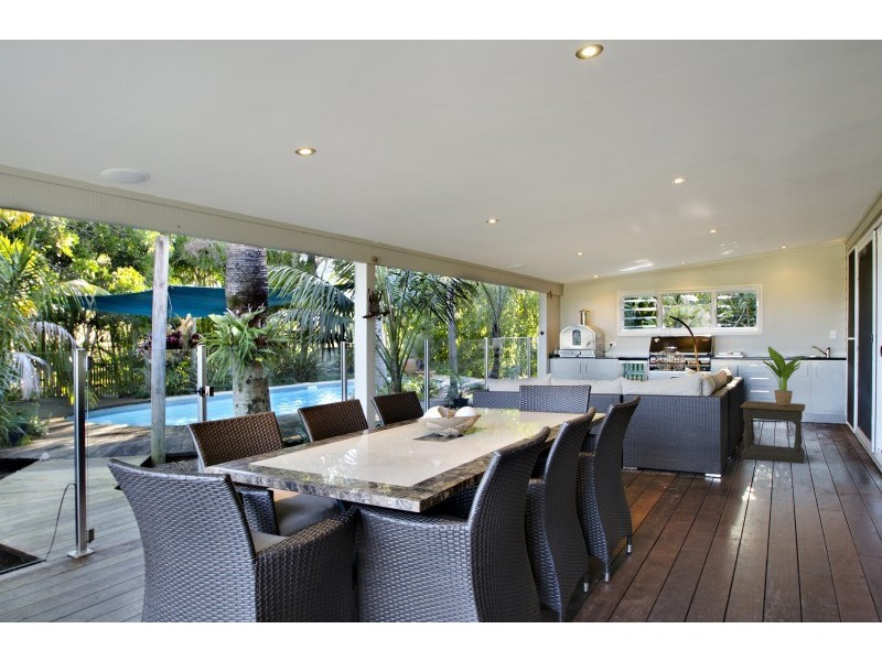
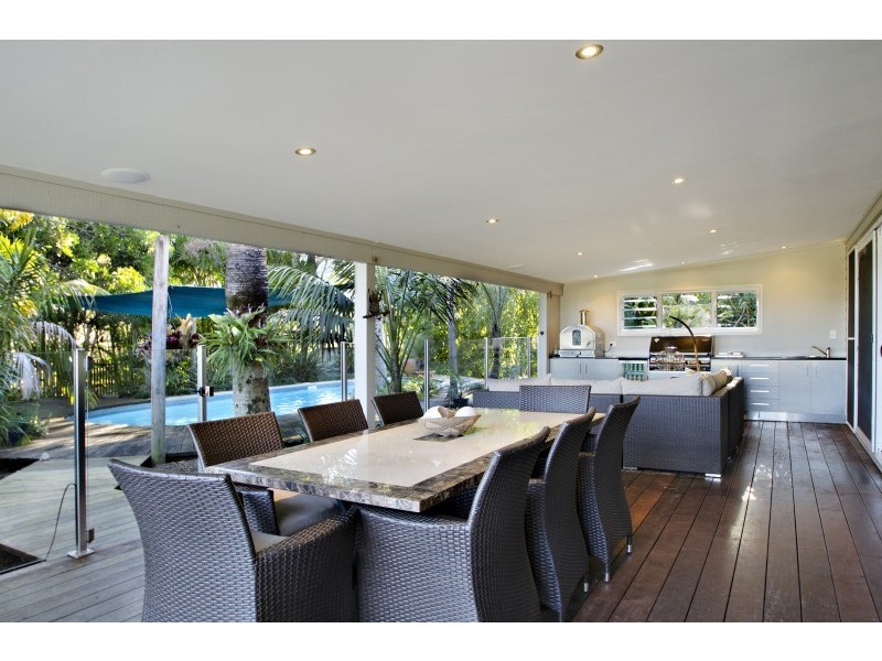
- potted plant (777, 376)
- side table (773, 420)
